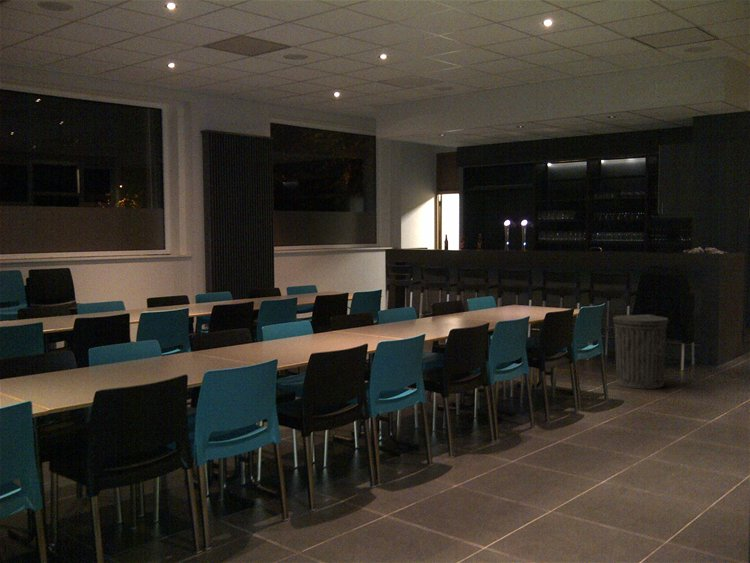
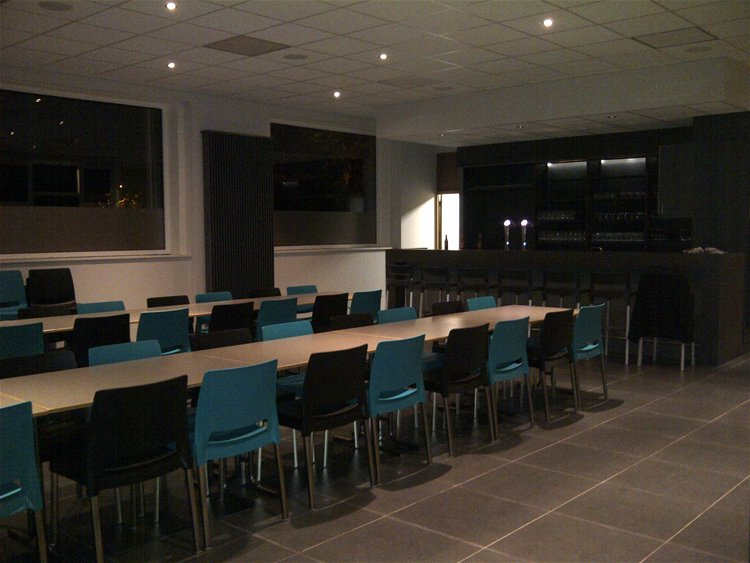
- trash can (639, 350)
